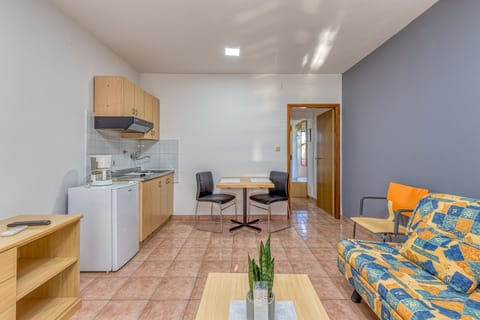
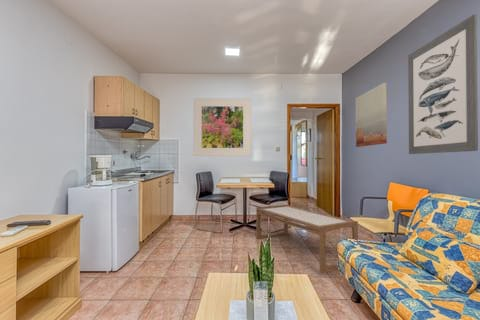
+ wall art (369, 118)
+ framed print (222, 127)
+ wall art (437, 95)
+ coffee table (300, 228)
